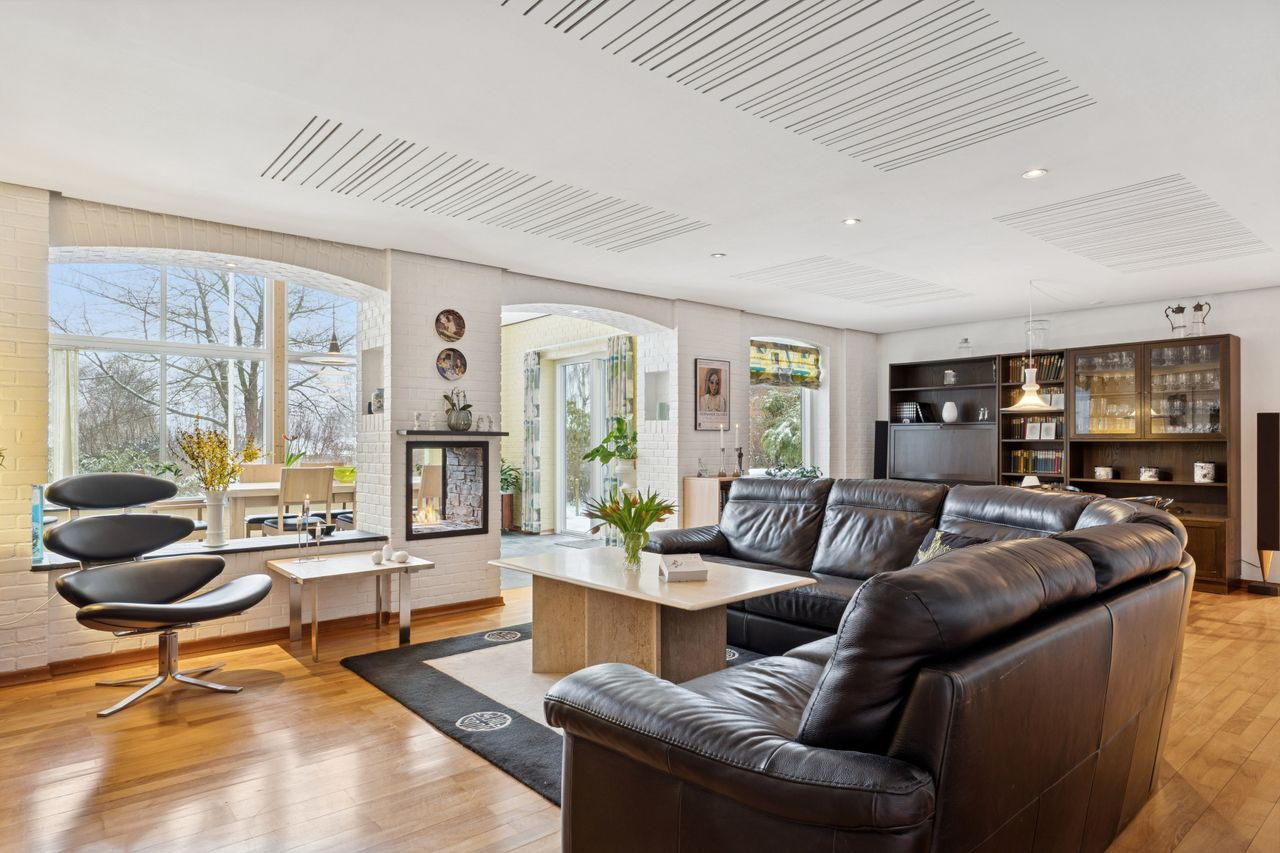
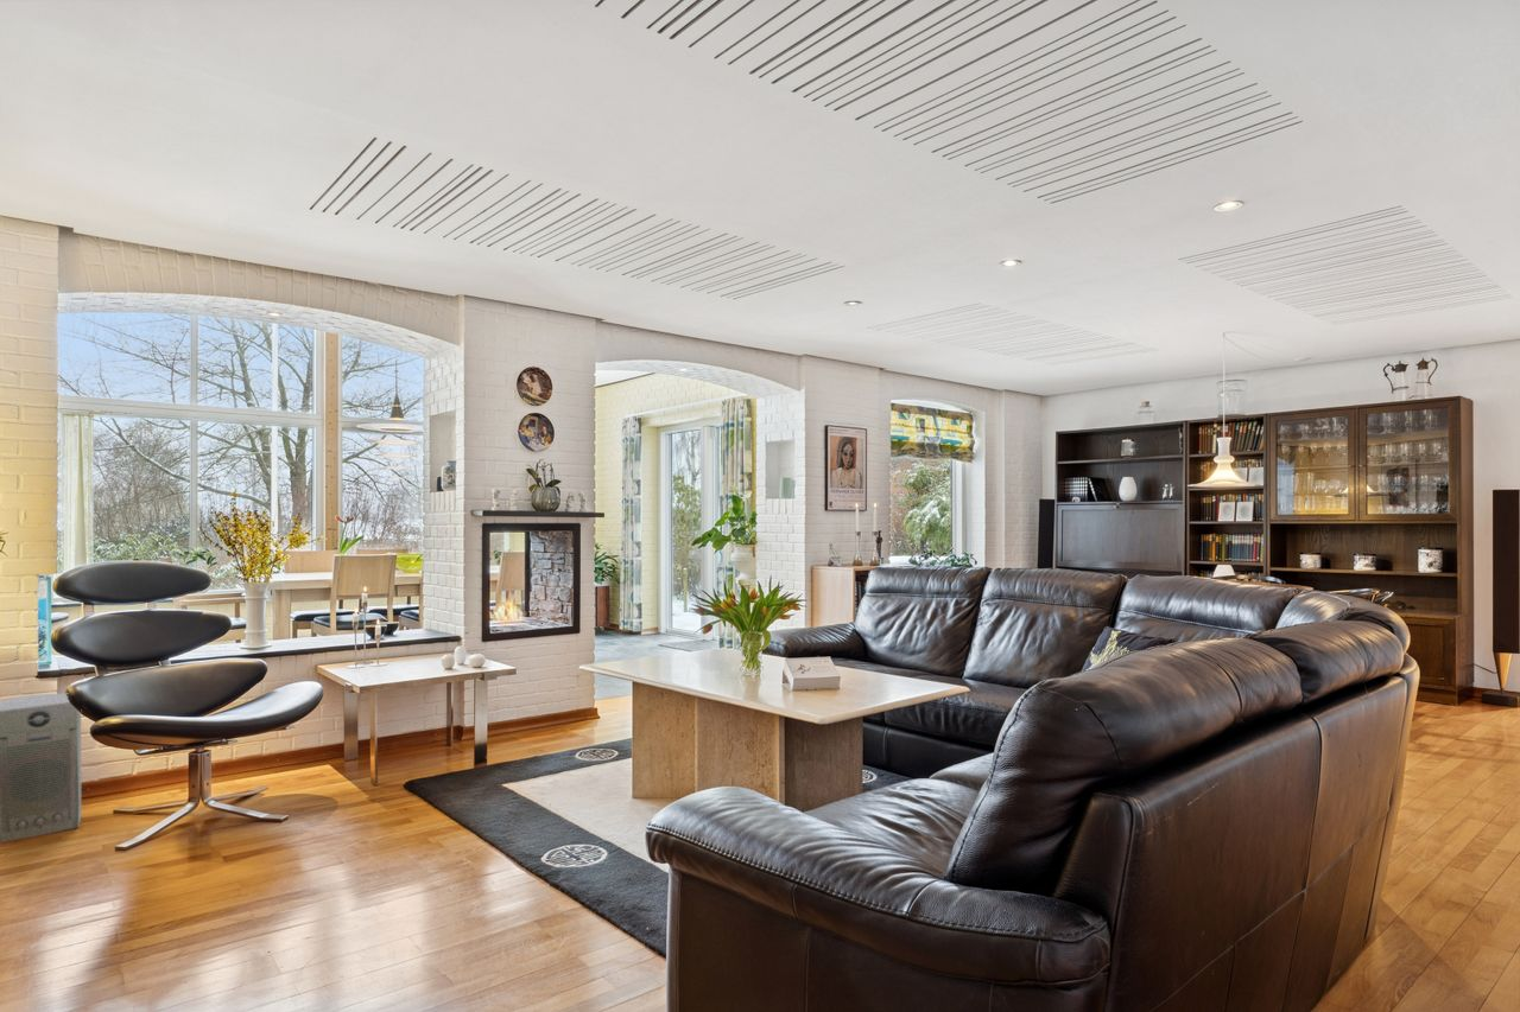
+ fan (34, 762)
